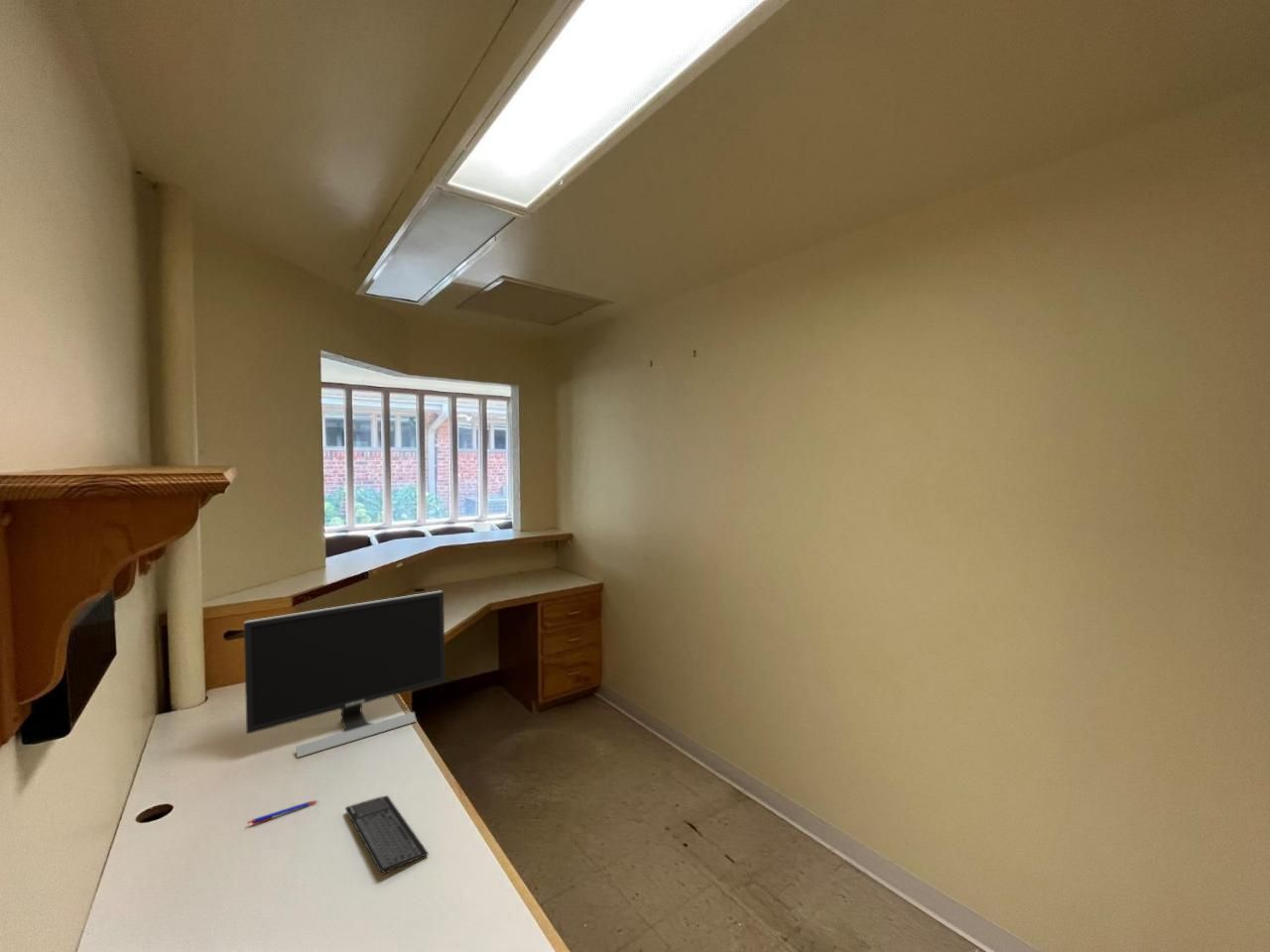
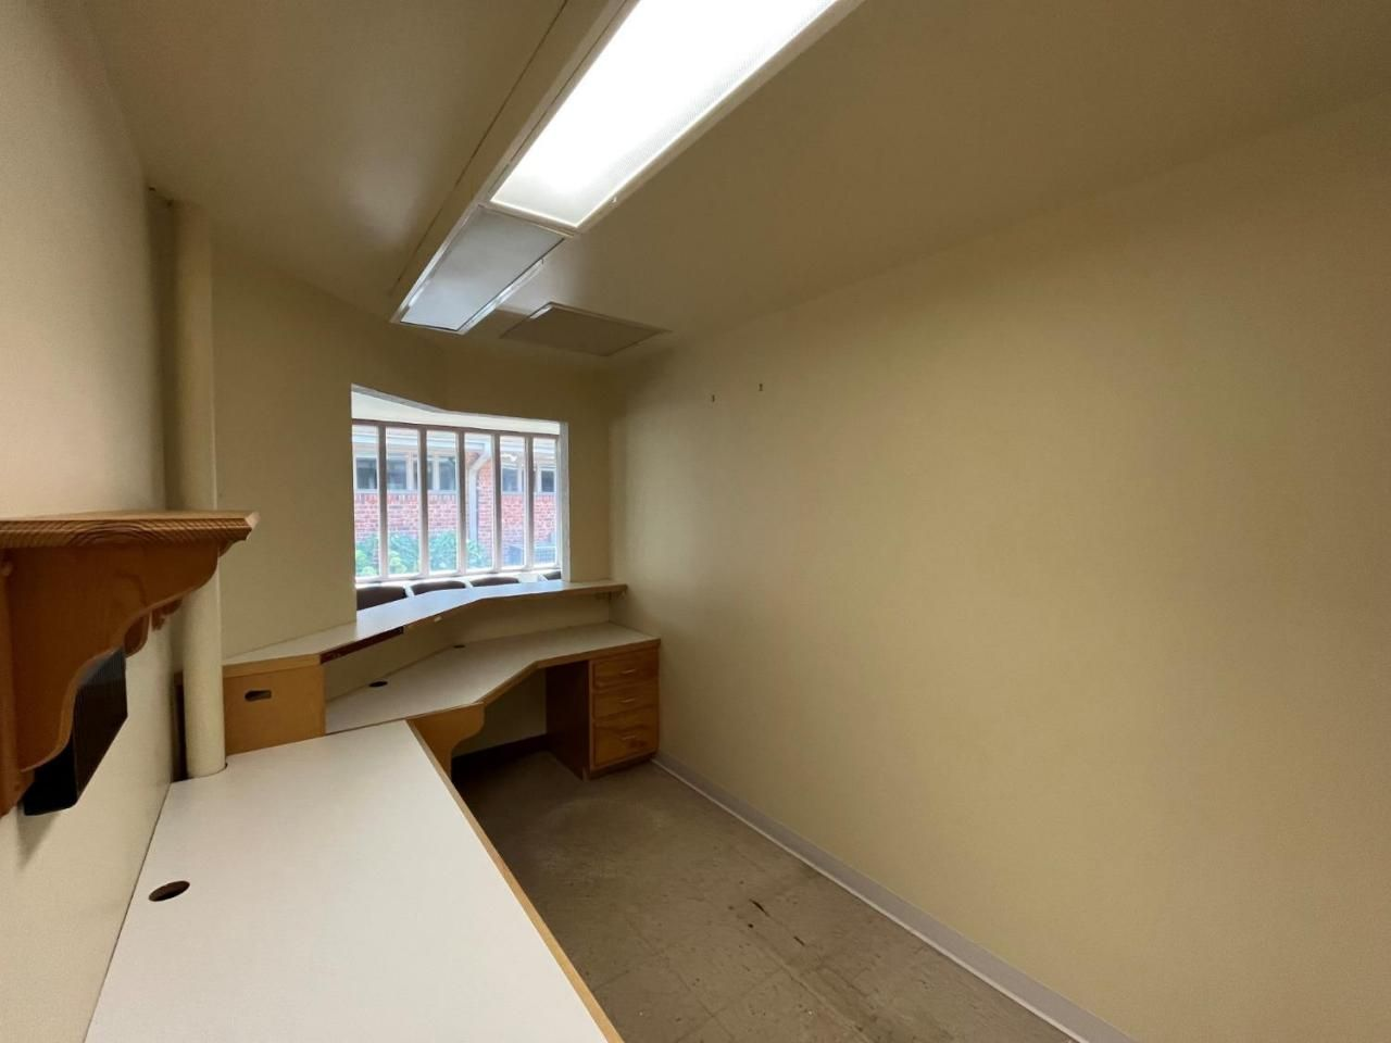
- pen (284, 811)
- monitor (354, 665)
- keyboard (384, 829)
